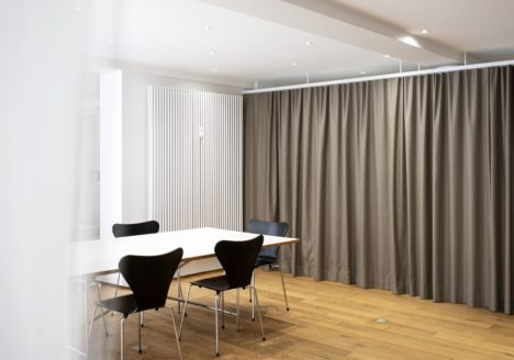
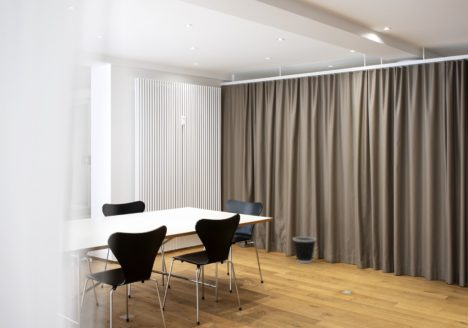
+ wastebasket (304, 249)
